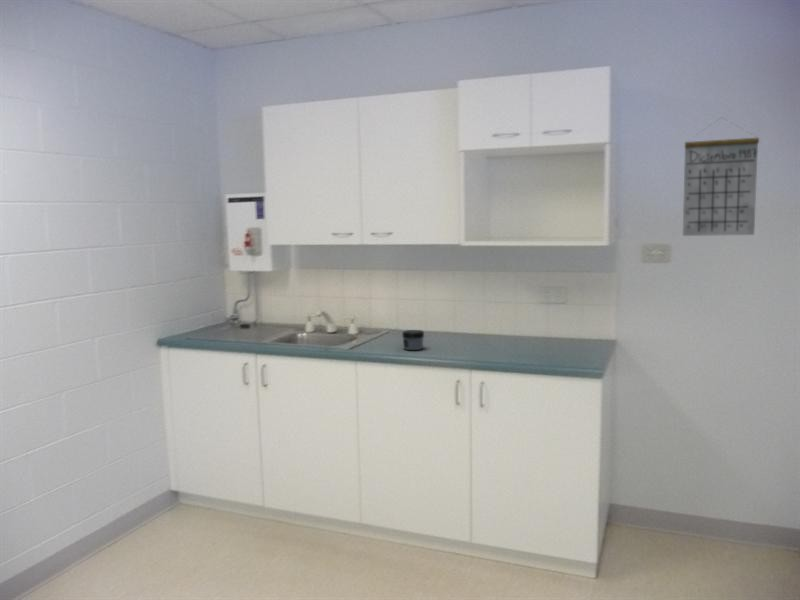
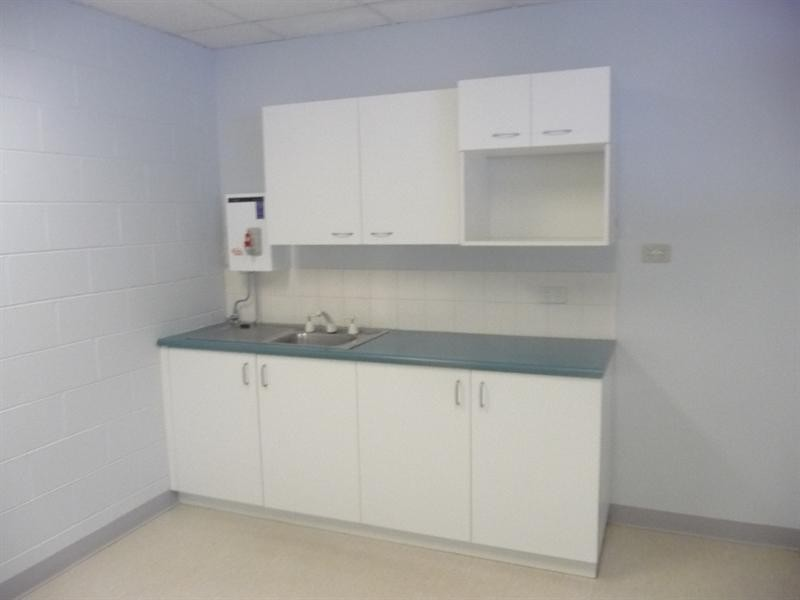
- jar (413, 340)
- calendar (719, 176)
